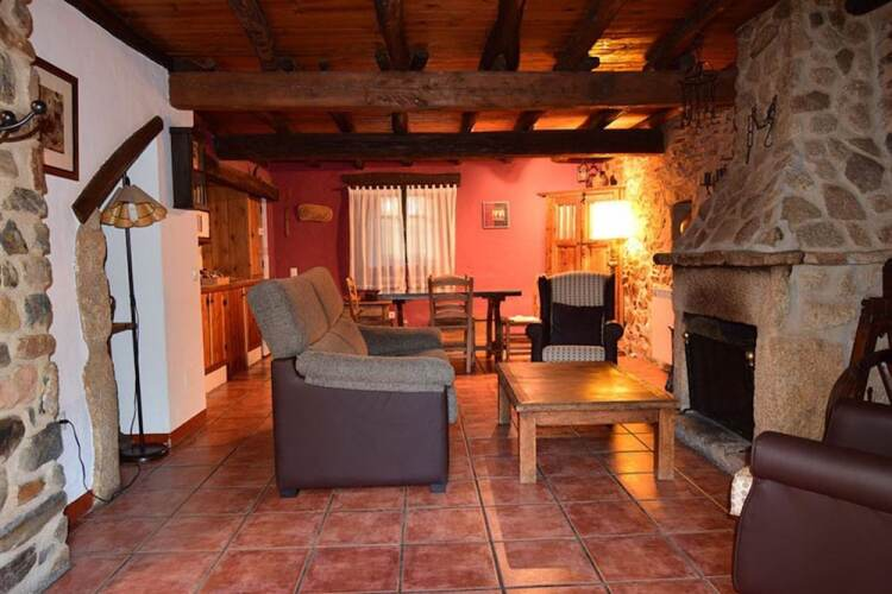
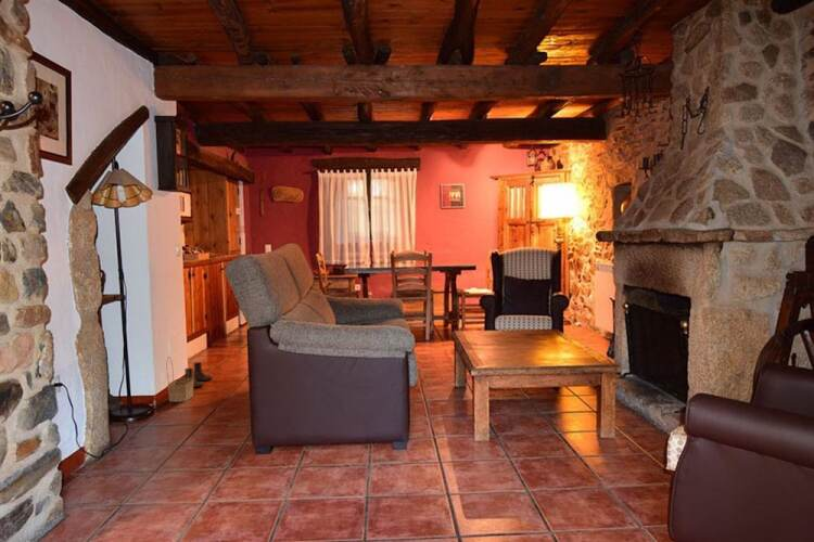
+ boots (198, 374)
+ basket (180, 379)
